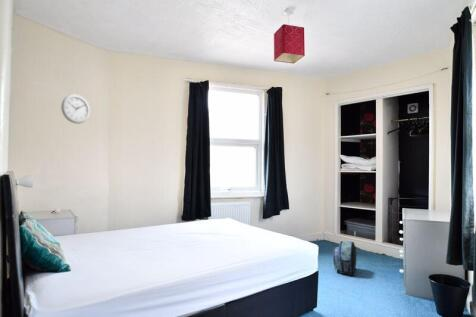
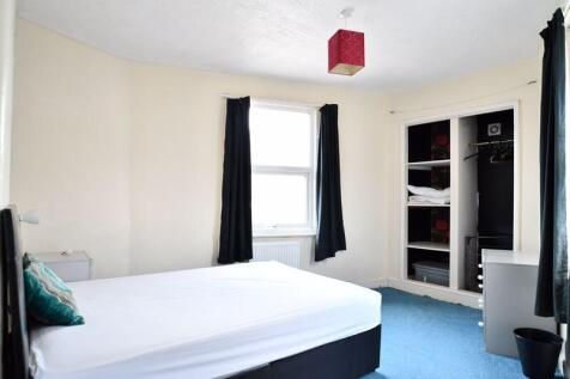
- backpack (344, 256)
- wall clock (76, 108)
